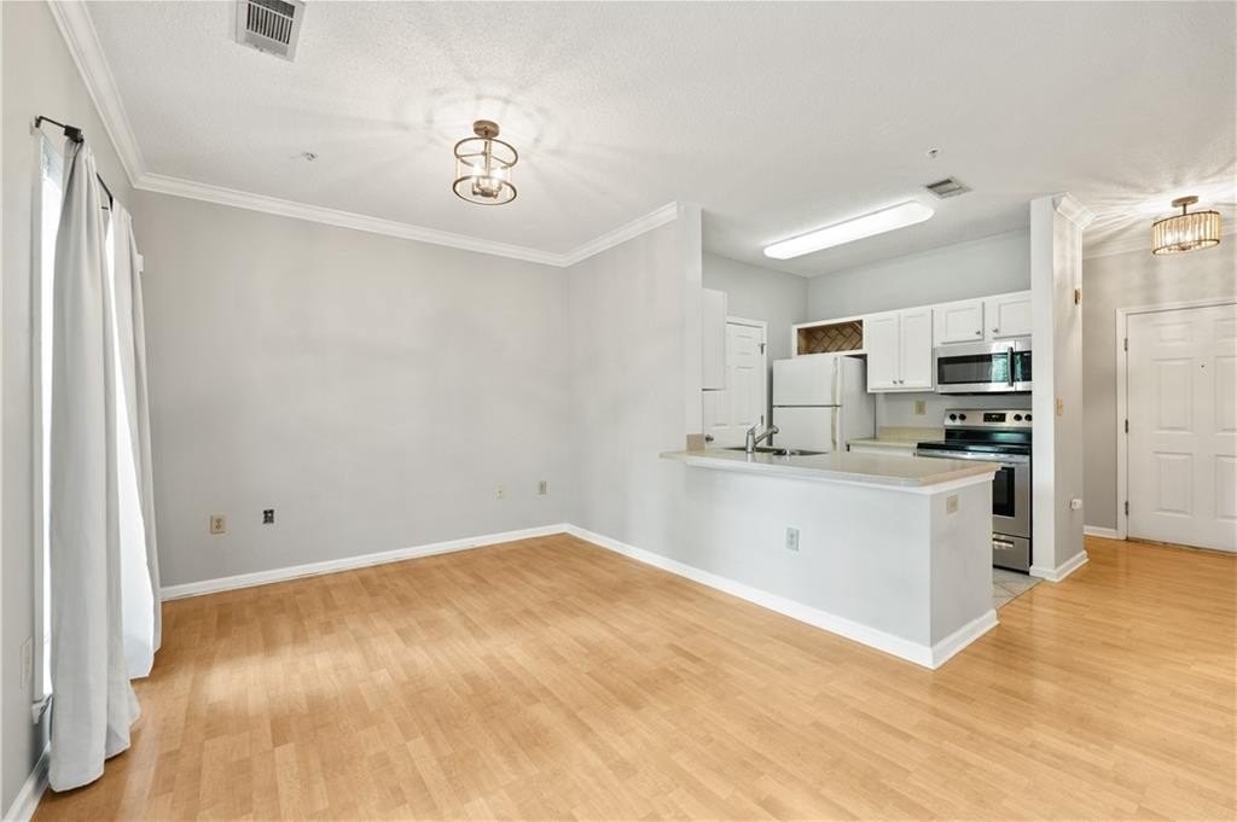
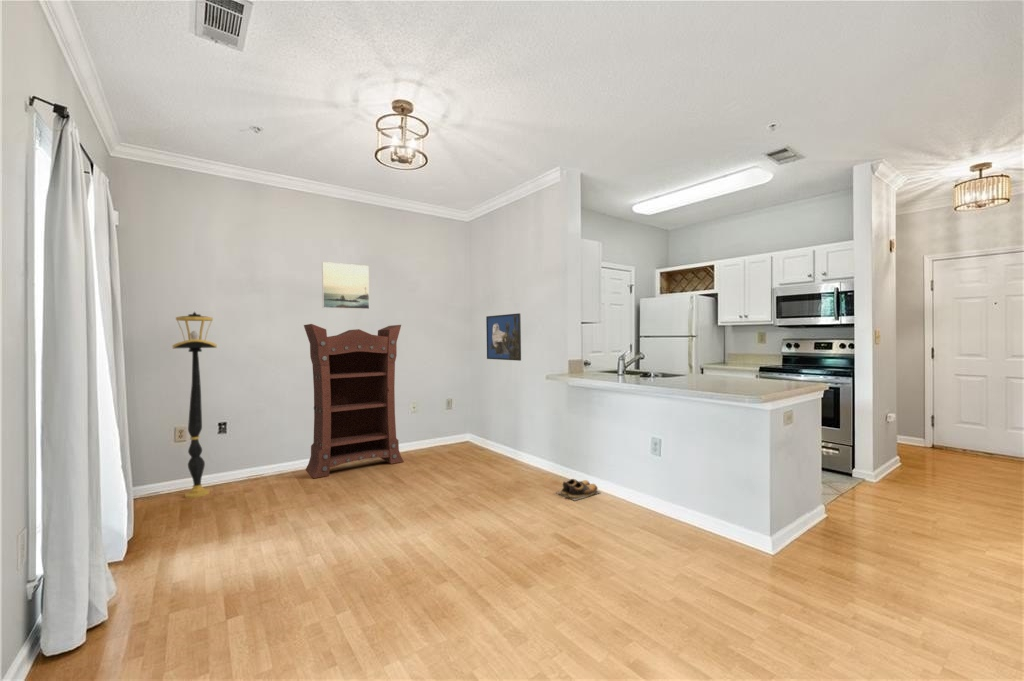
+ bookshelf (355, 395)
+ shoes (578, 486)
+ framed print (502, 337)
+ floor lamp (196, 403)
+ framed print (346, 286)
